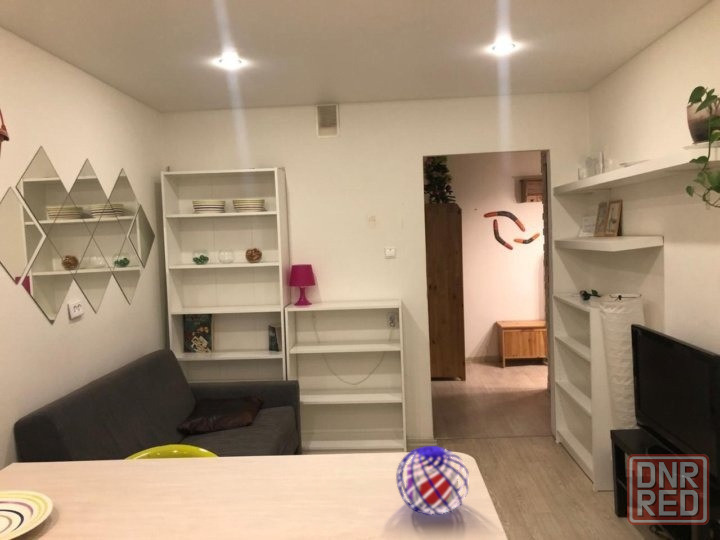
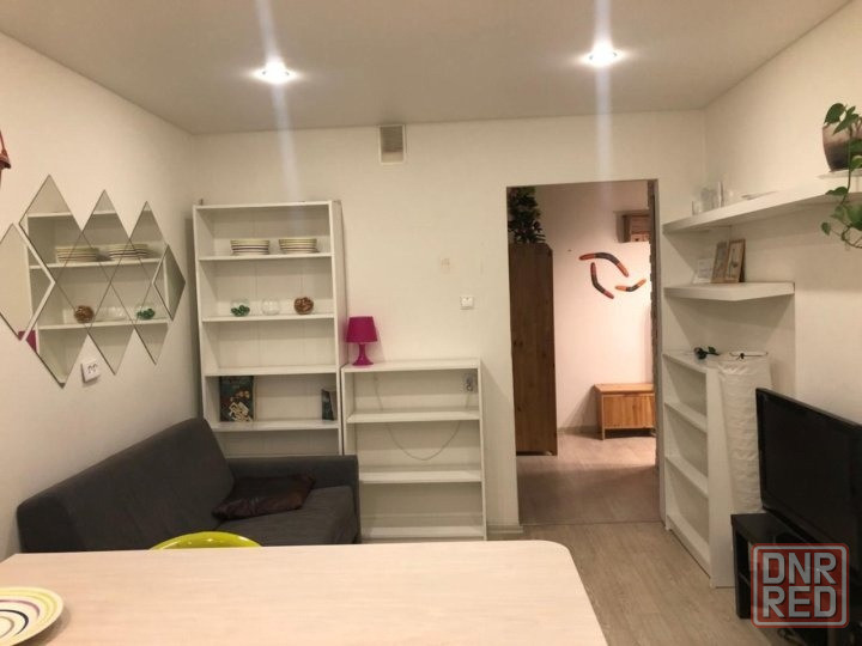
- decorative orb (432, 478)
